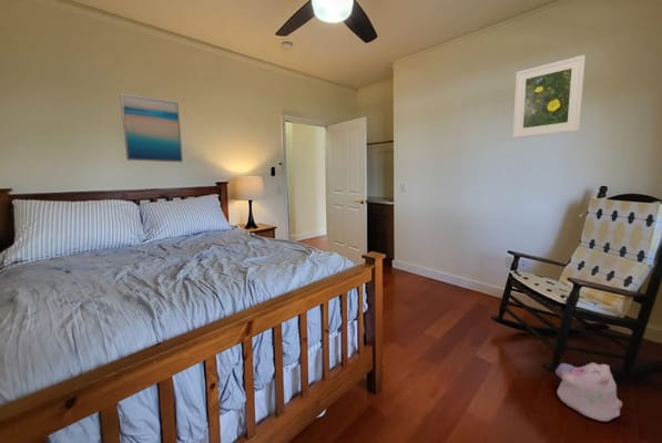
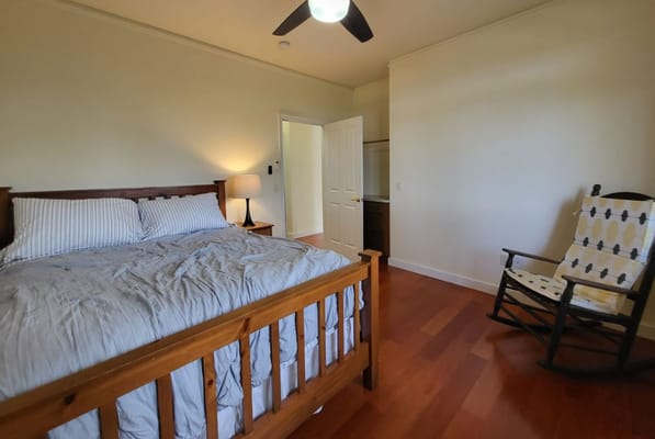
- wall art (153, 130)
- plush toy (587, 383)
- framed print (546, 100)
